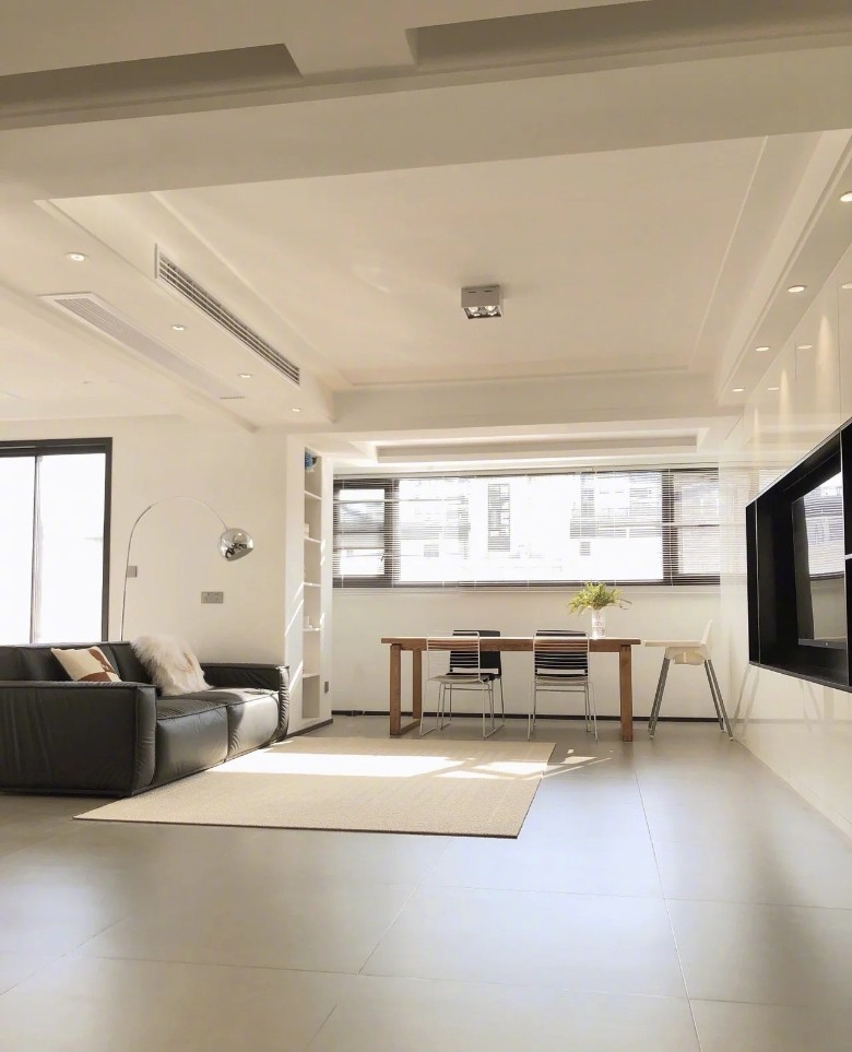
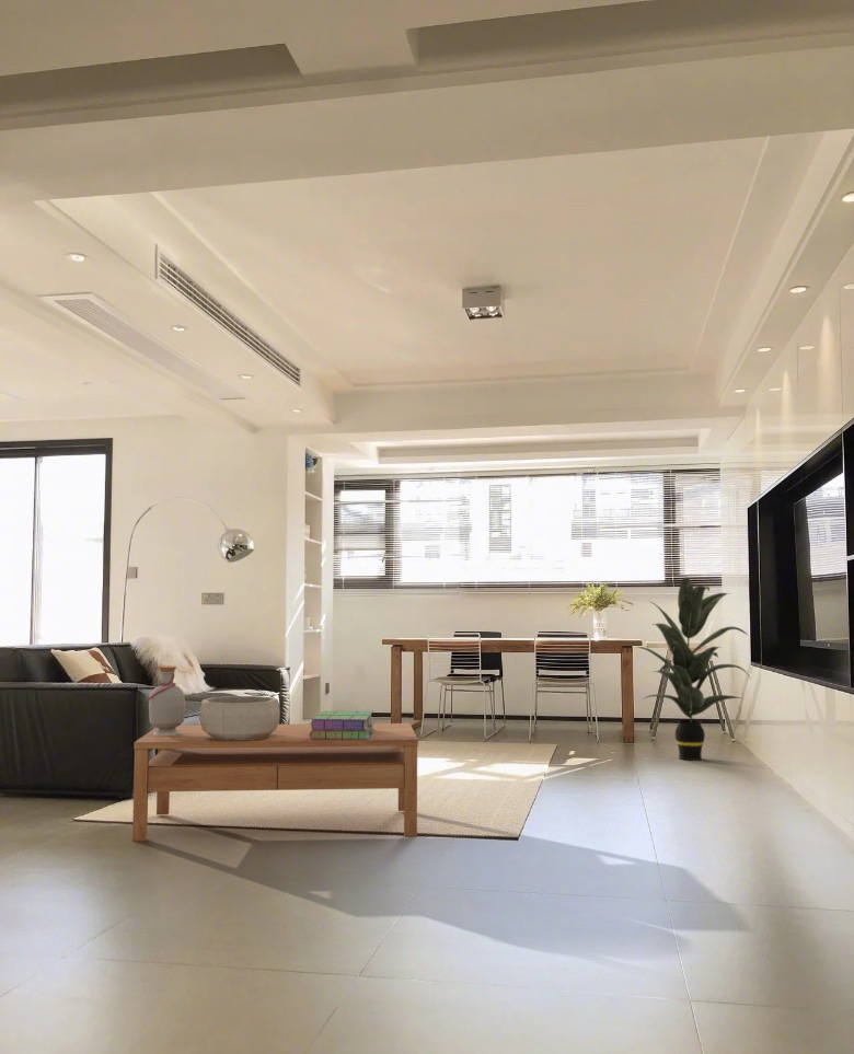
+ bottle (166, 699)
+ decorative bowl (240, 717)
+ coffee table (281, 778)
+ stack of books (343, 723)
+ indoor plant (692, 667)
